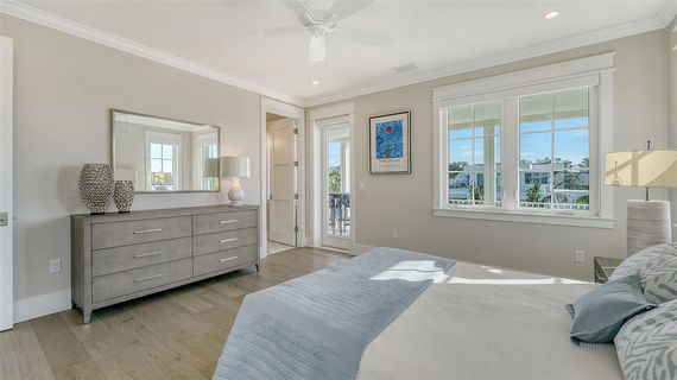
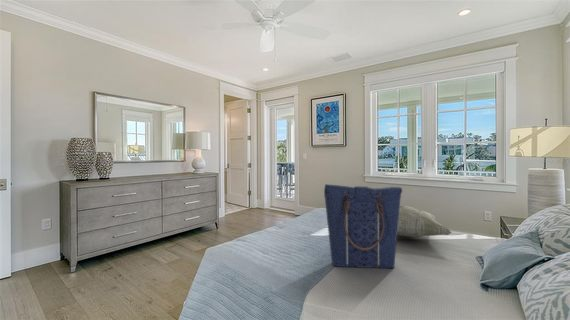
+ decorative pillow (405, 220)
+ tote bag (362, 224)
